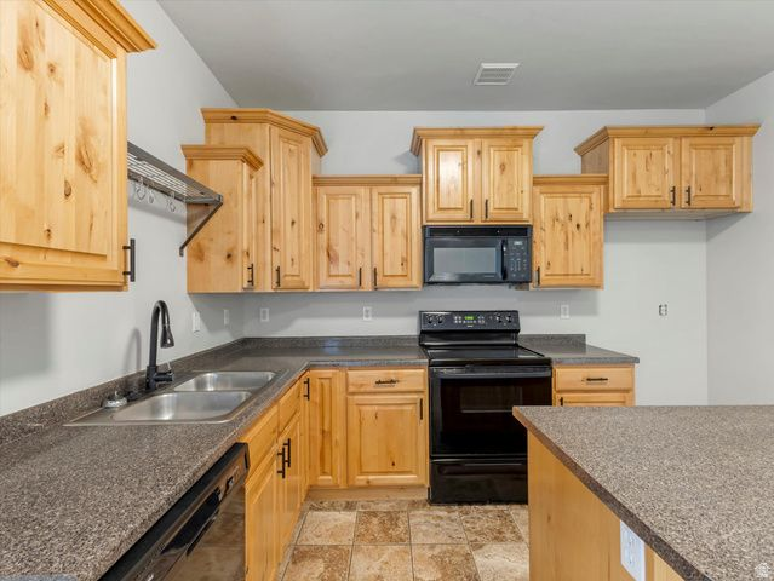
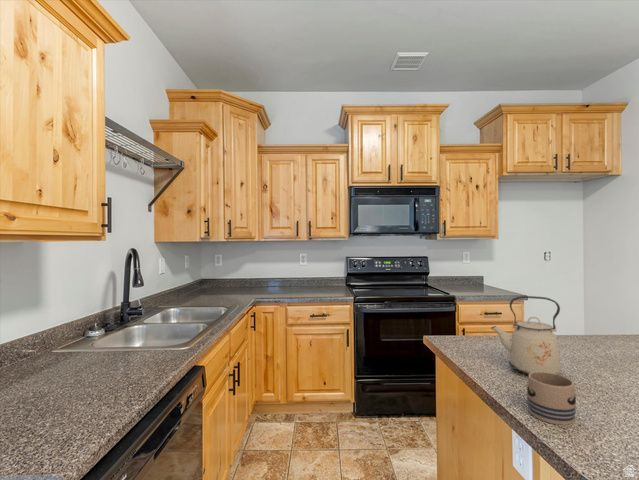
+ mug (550, 394)
+ kettle (524, 333)
